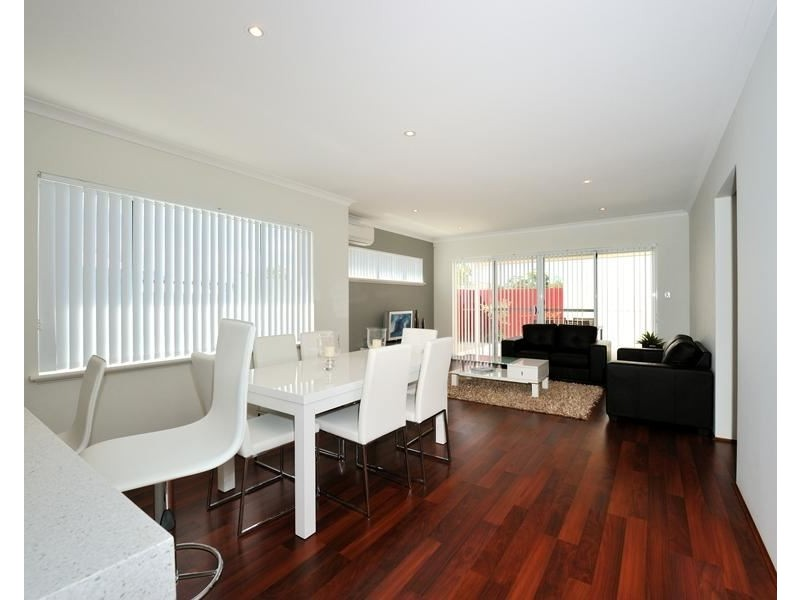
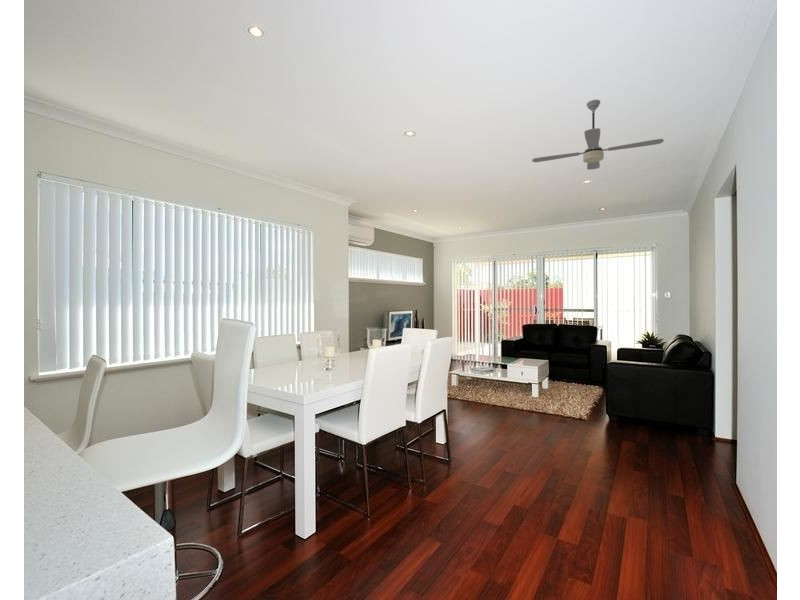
+ ceiling fan (593, 131)
